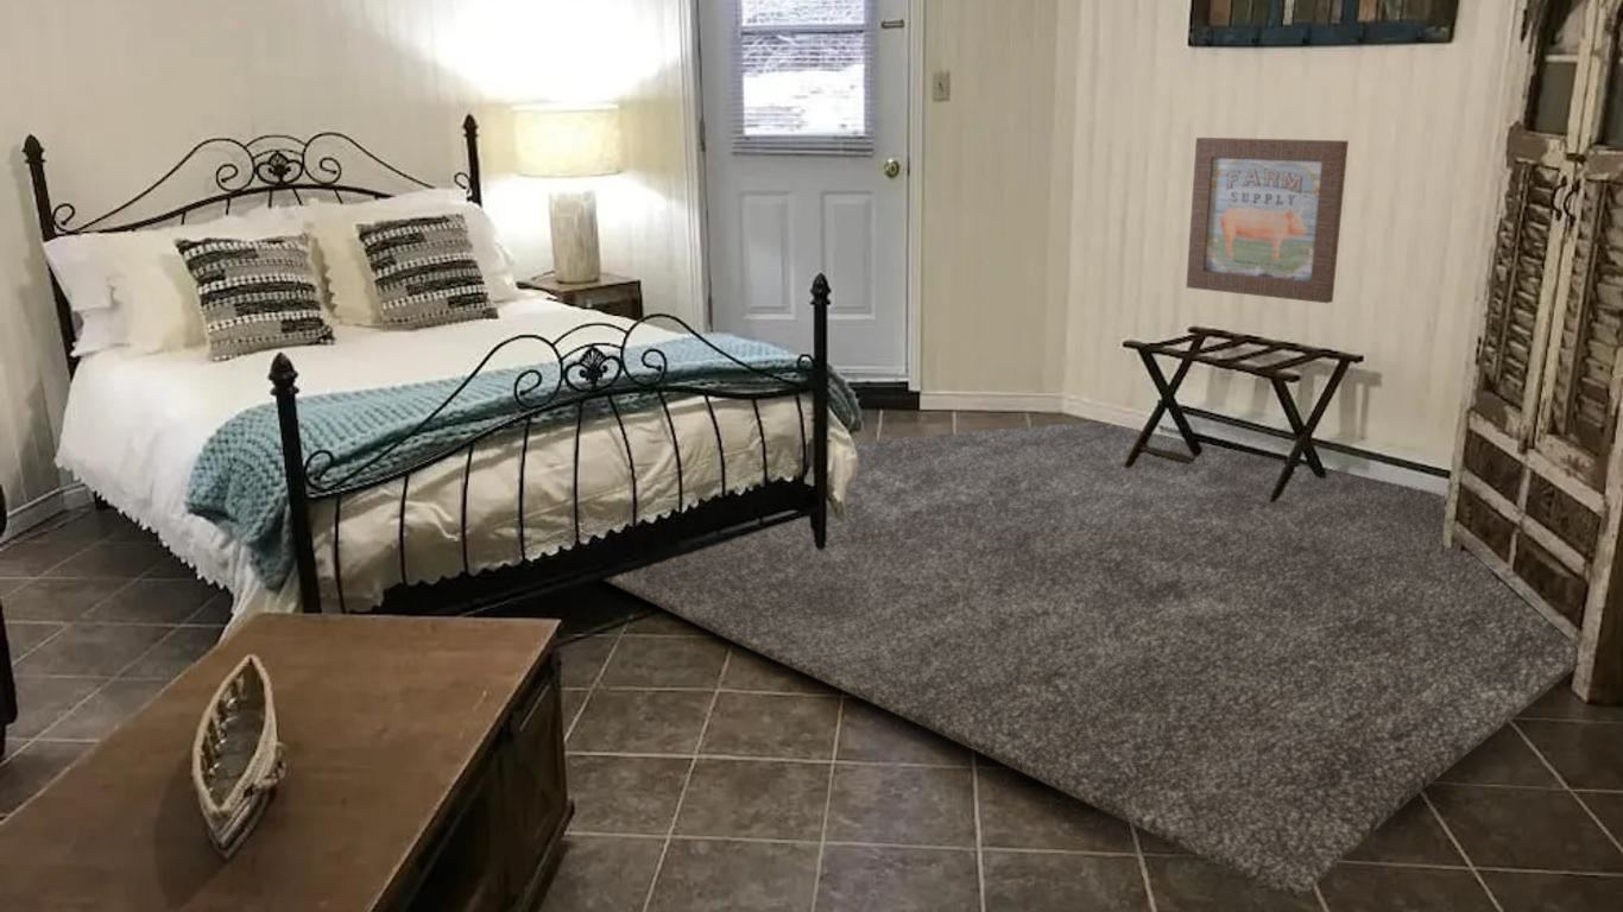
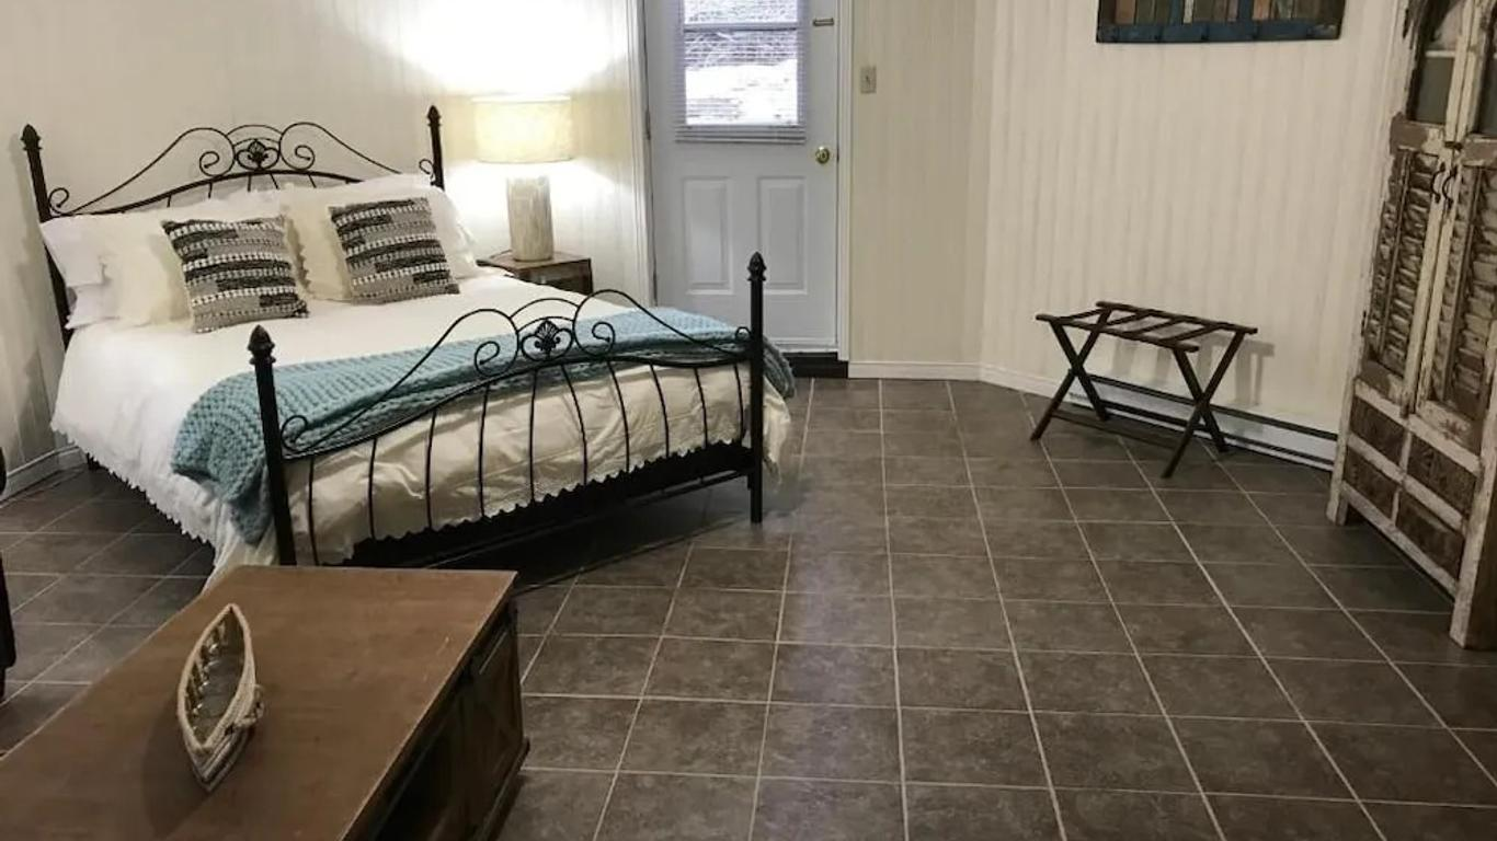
- wall art (1262, 217)
- rug (1031, 526)
